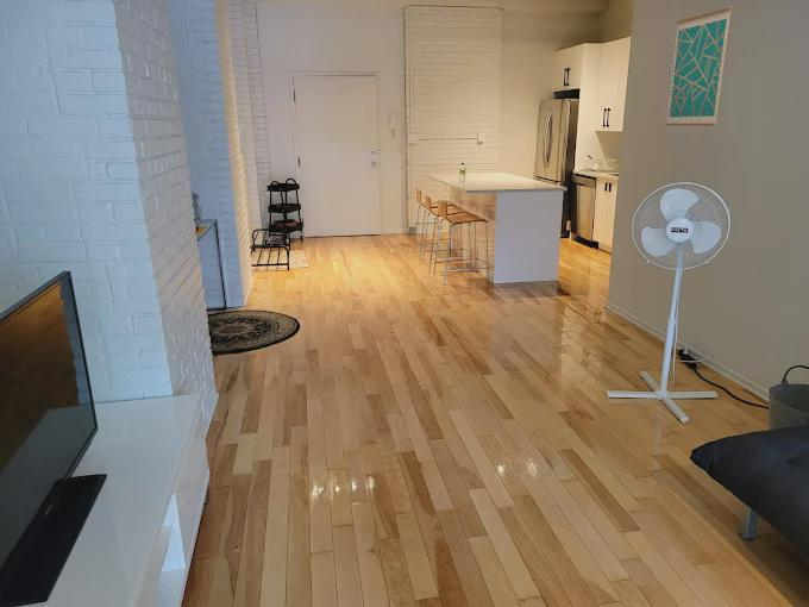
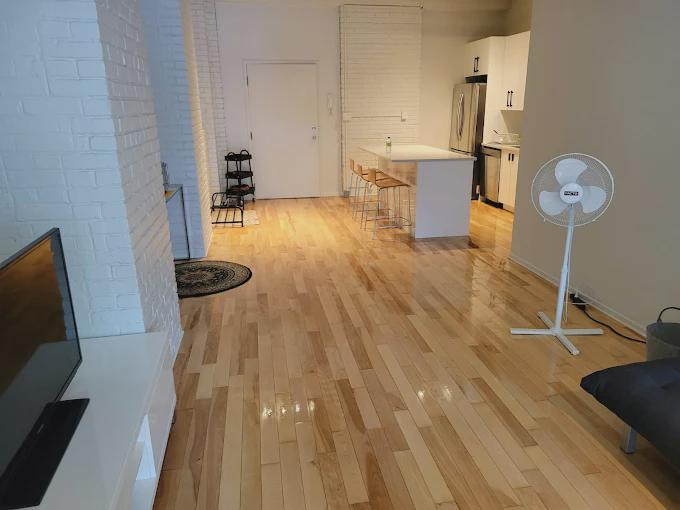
- wall art (696, 71)
